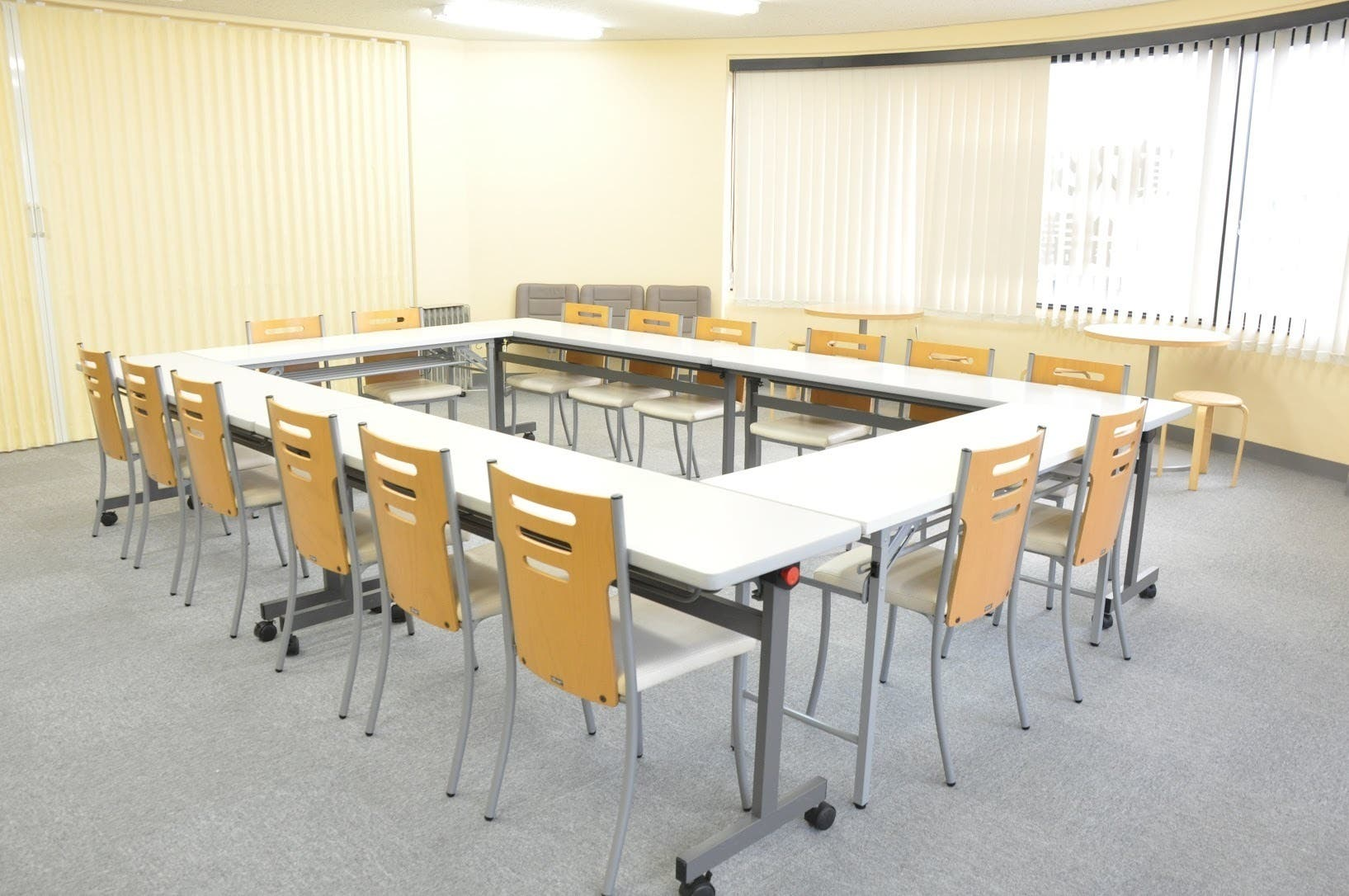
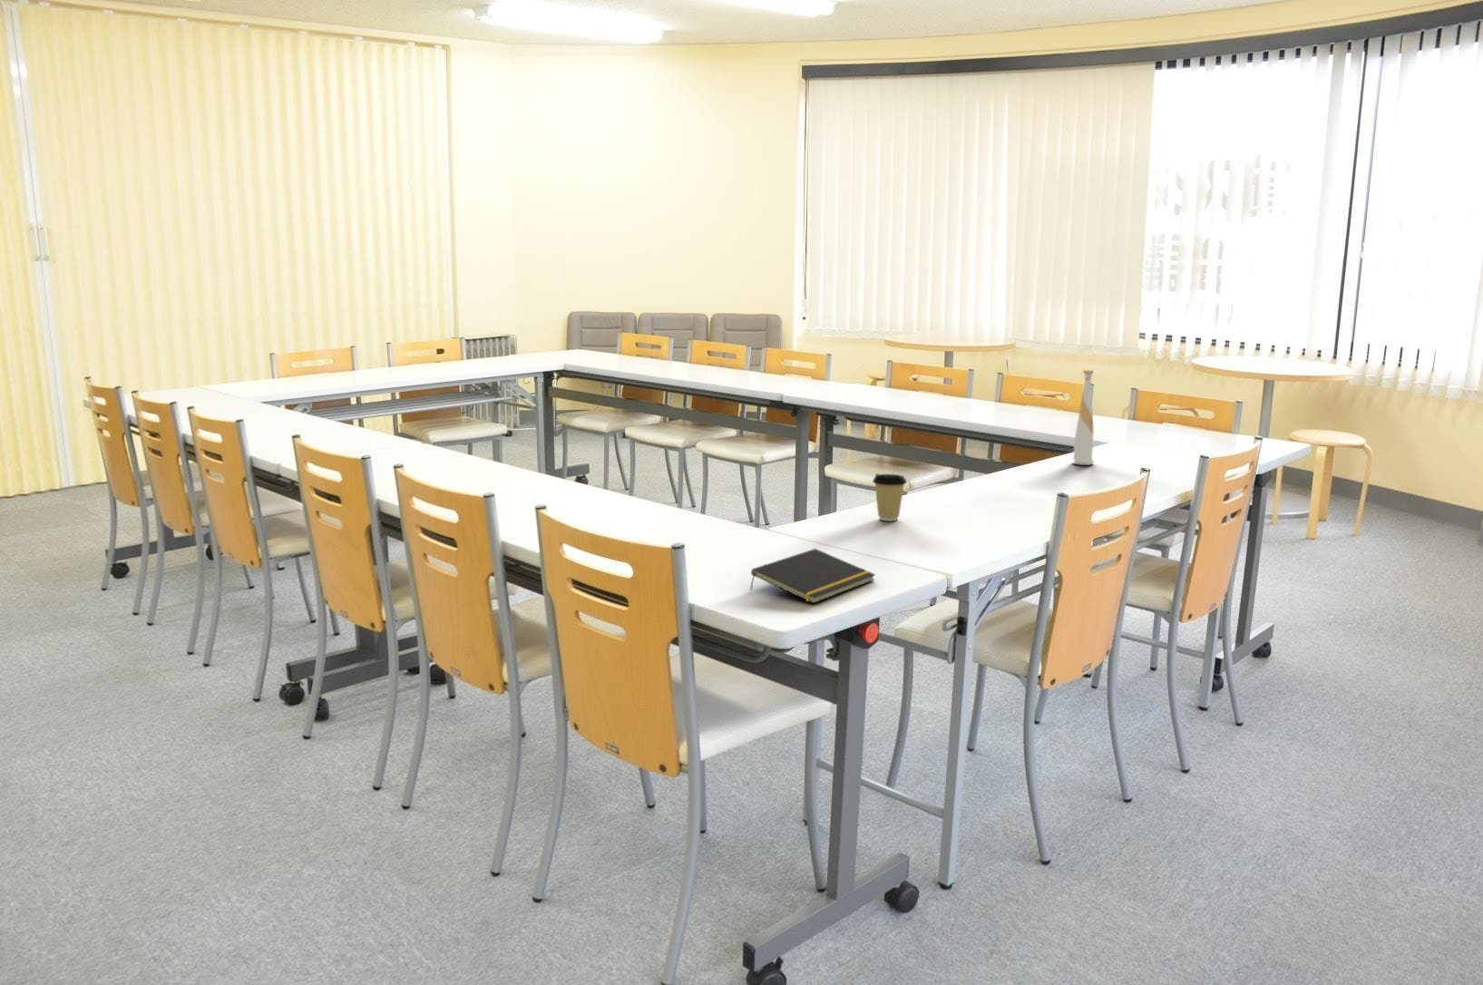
+ coffee cup (889, 496)
+ bottle (1085, 417)
+ notepad (814, 574)
